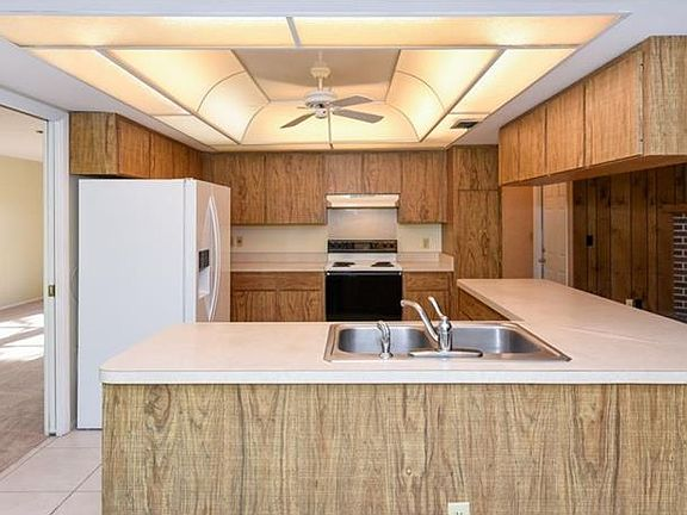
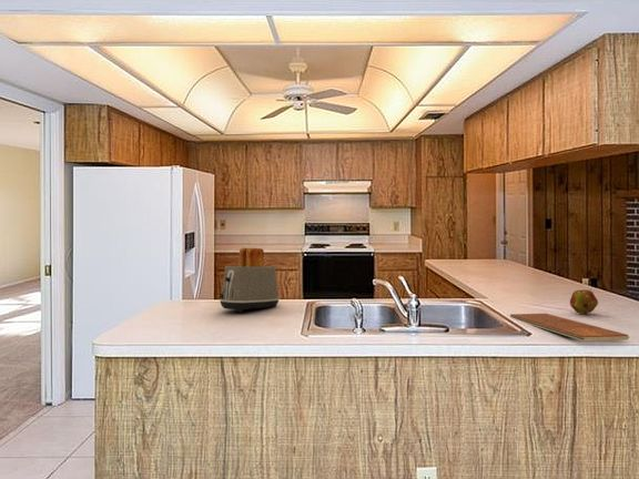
+ chopping board (562, 325)
+ toaster (250, 278)
+ fruit (584, 302)
